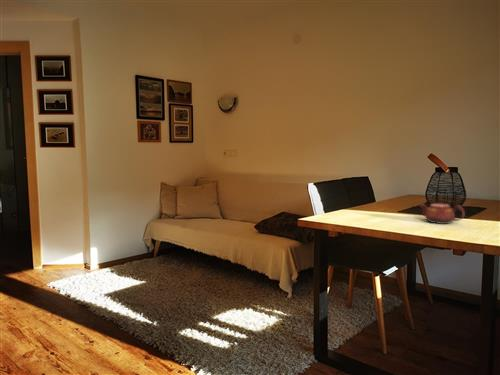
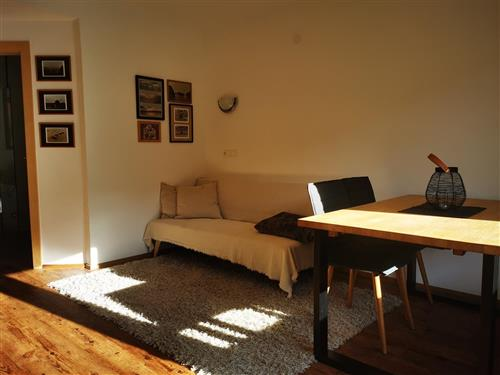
- teapot (441, 210)
